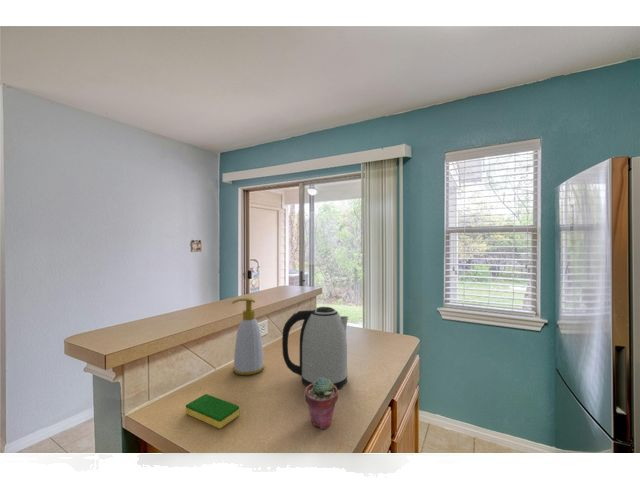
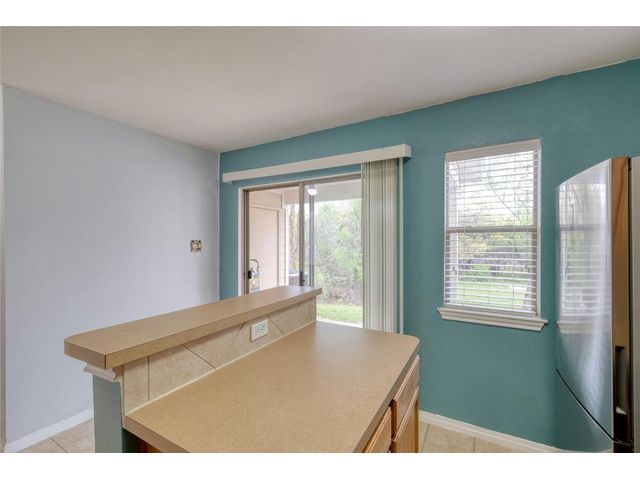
- potted succulent (321, 399)
- dish sponge (212, 409)
- soap bottle (248, 333)
- kettle (315, 343)
